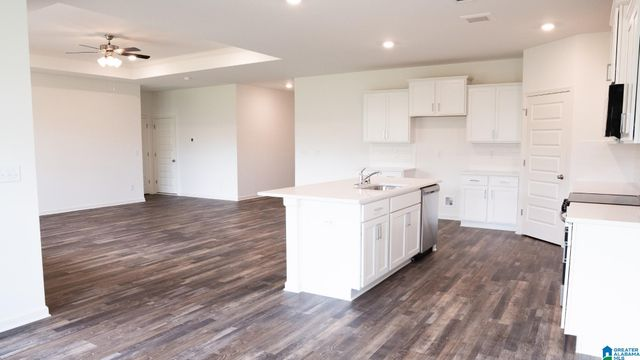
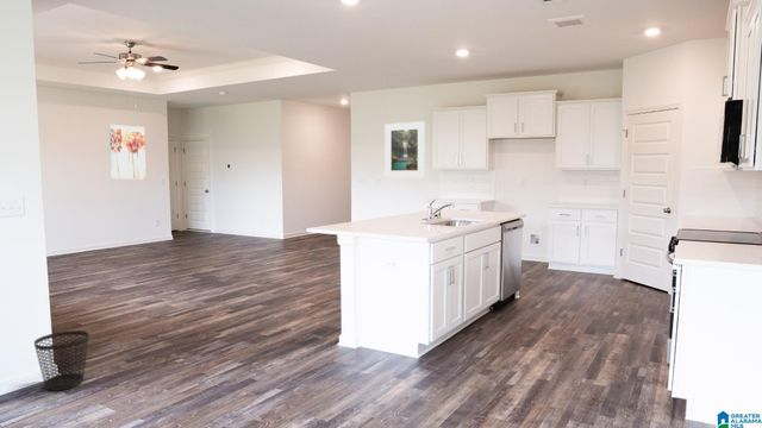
+ wall art (127, 152)
+ wastebasket (63, 361)
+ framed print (404, 150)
